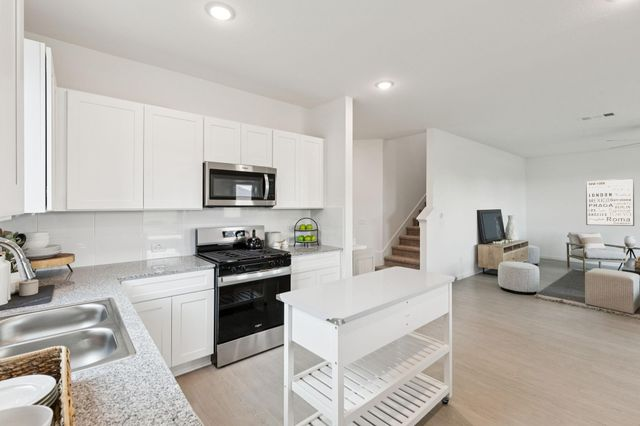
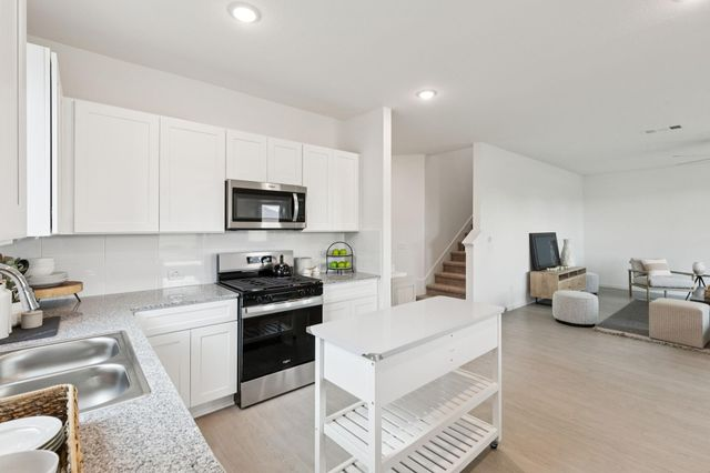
- wall art (609, 202)
